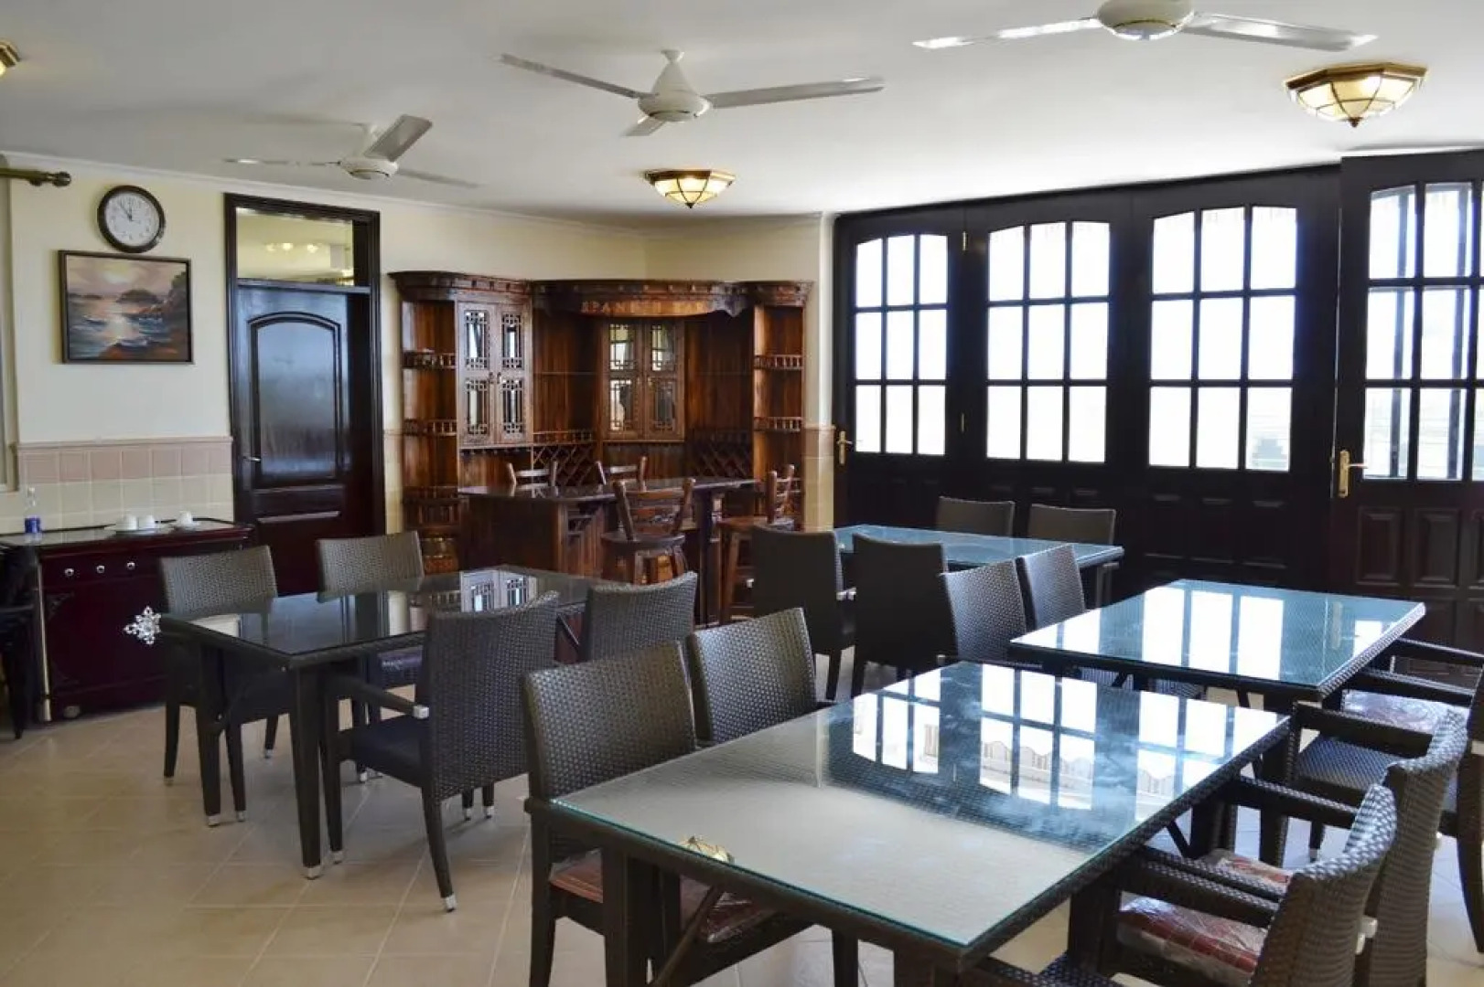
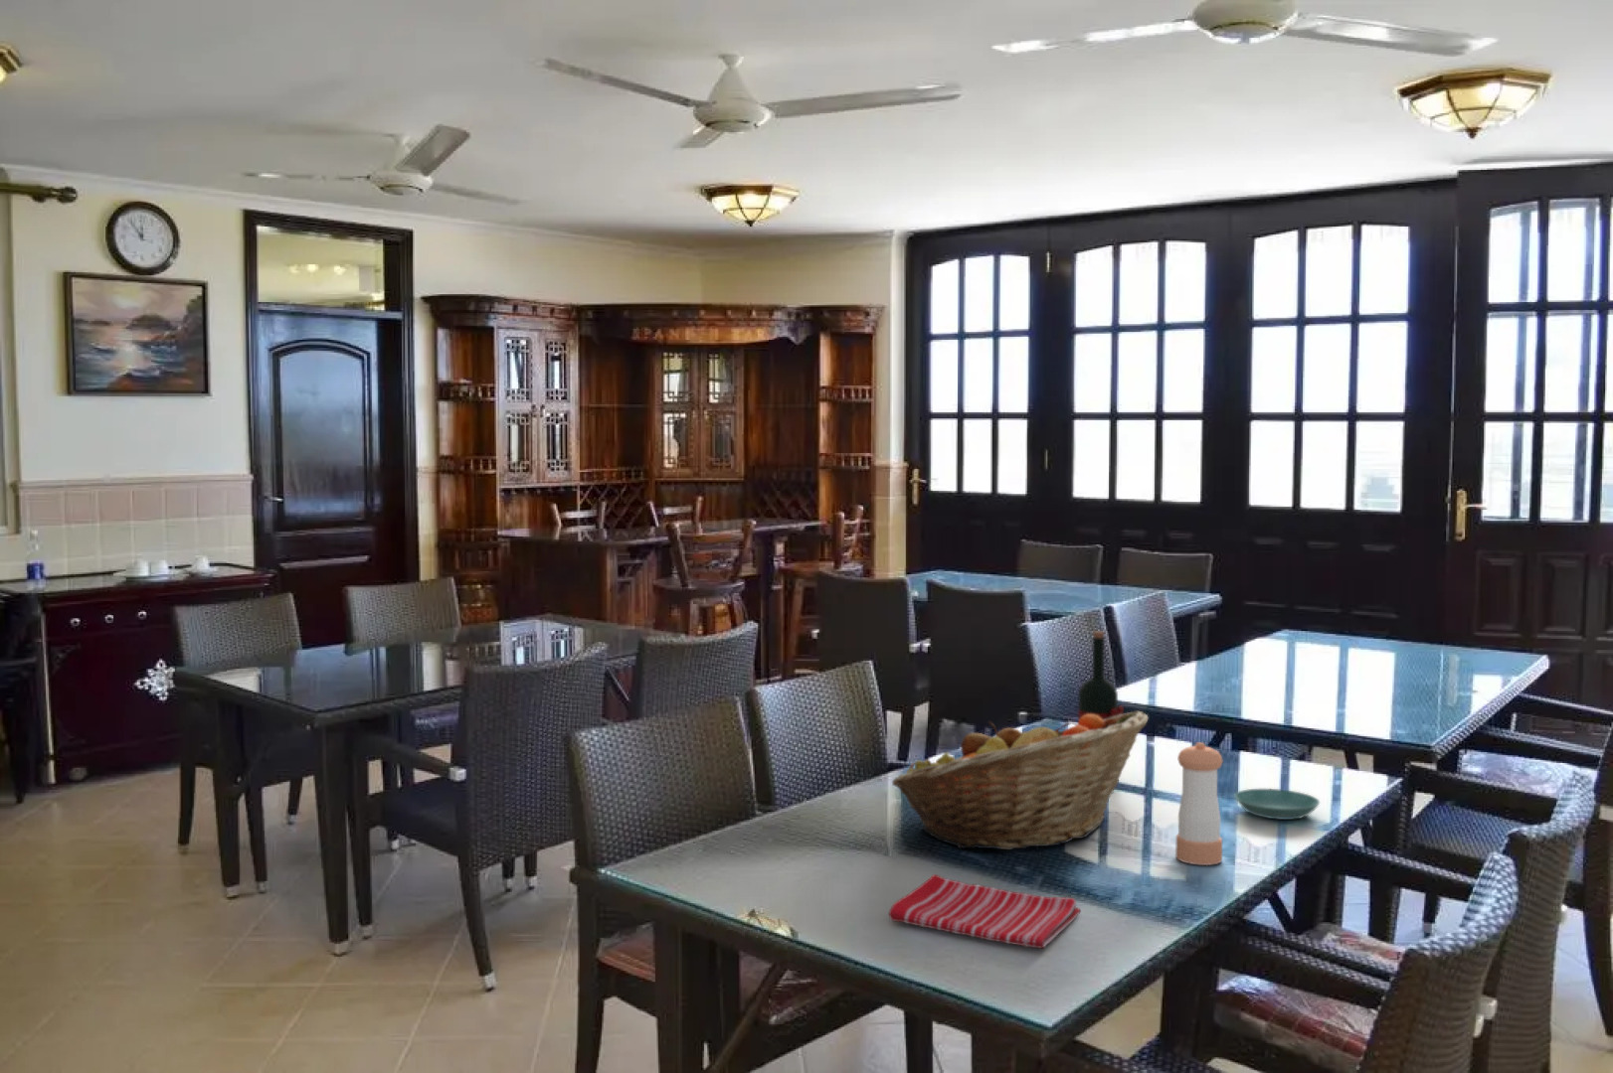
+ pepper shaker (1200, 801)
+ wine bottle (1102, 707)
+ fruit basket (1022, 769)
+ dish towel (984, 909)
+ saucer (1276, 805)
